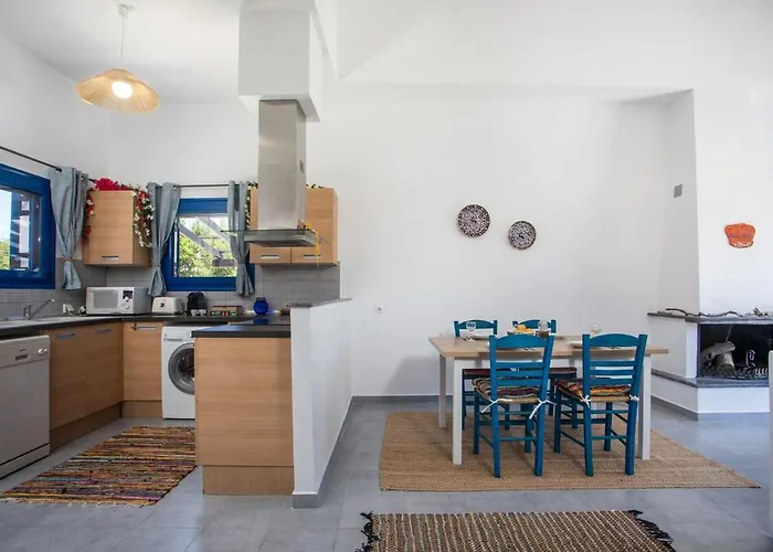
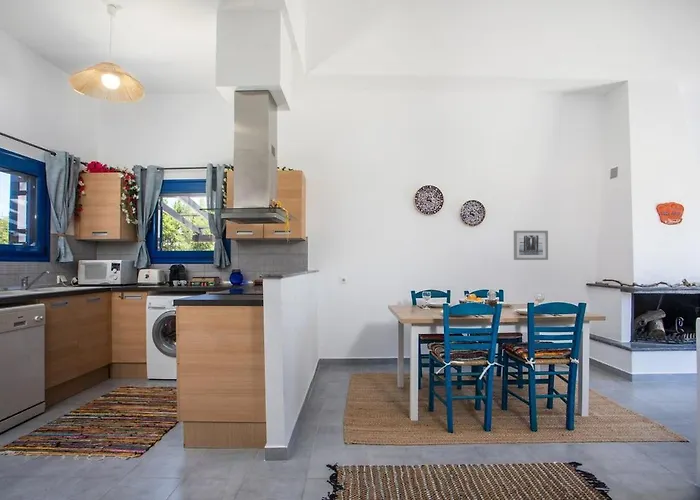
+ wall art (530, 245)
